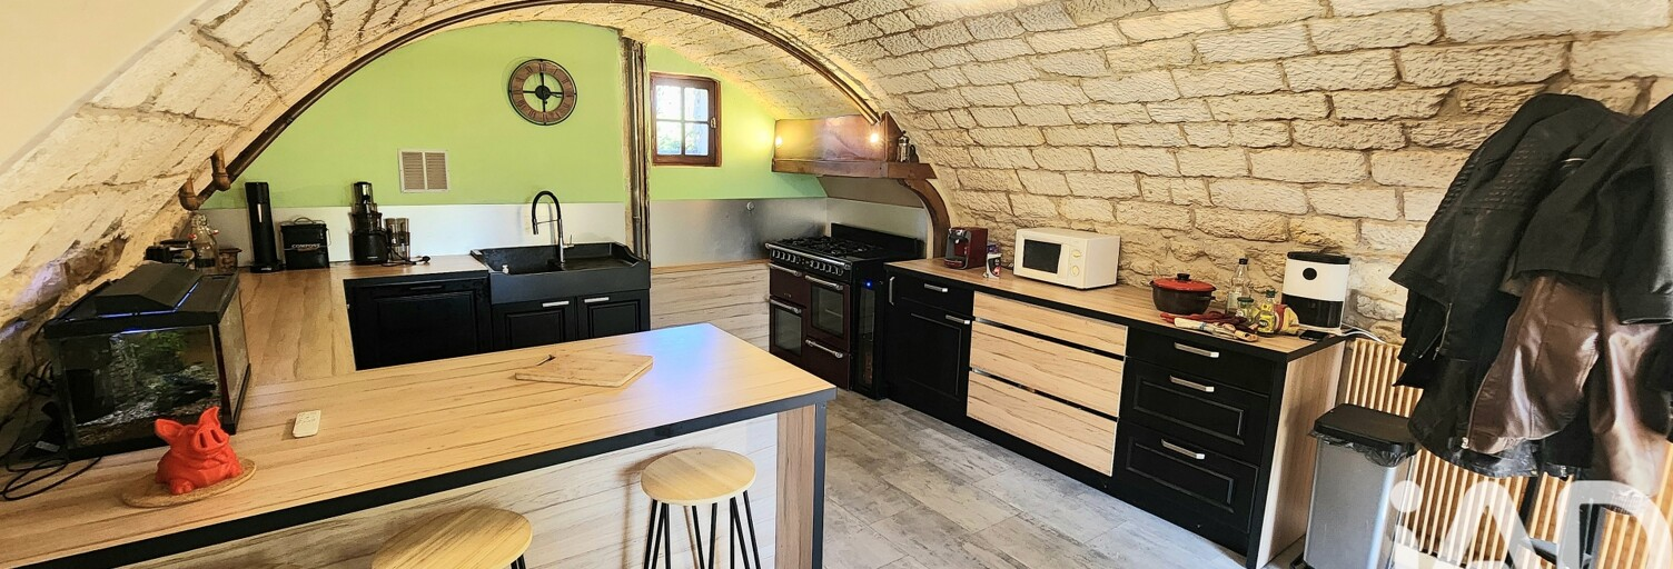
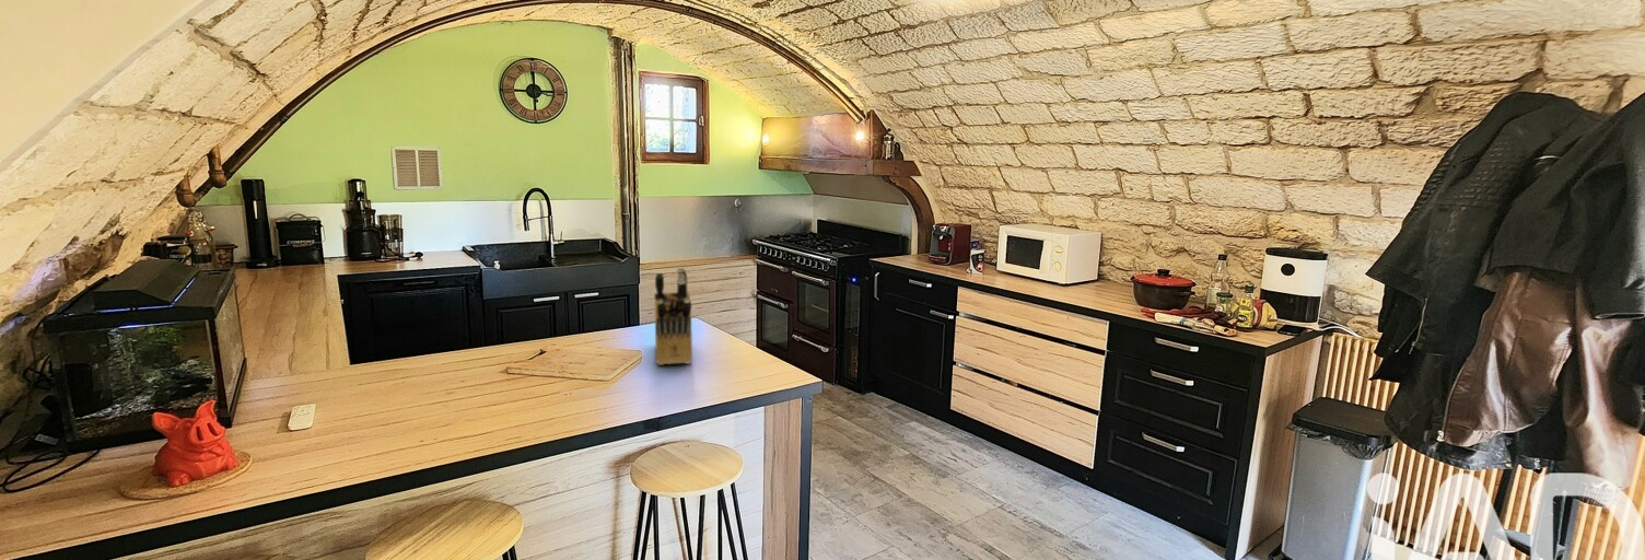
+ knife block (673, 311)
